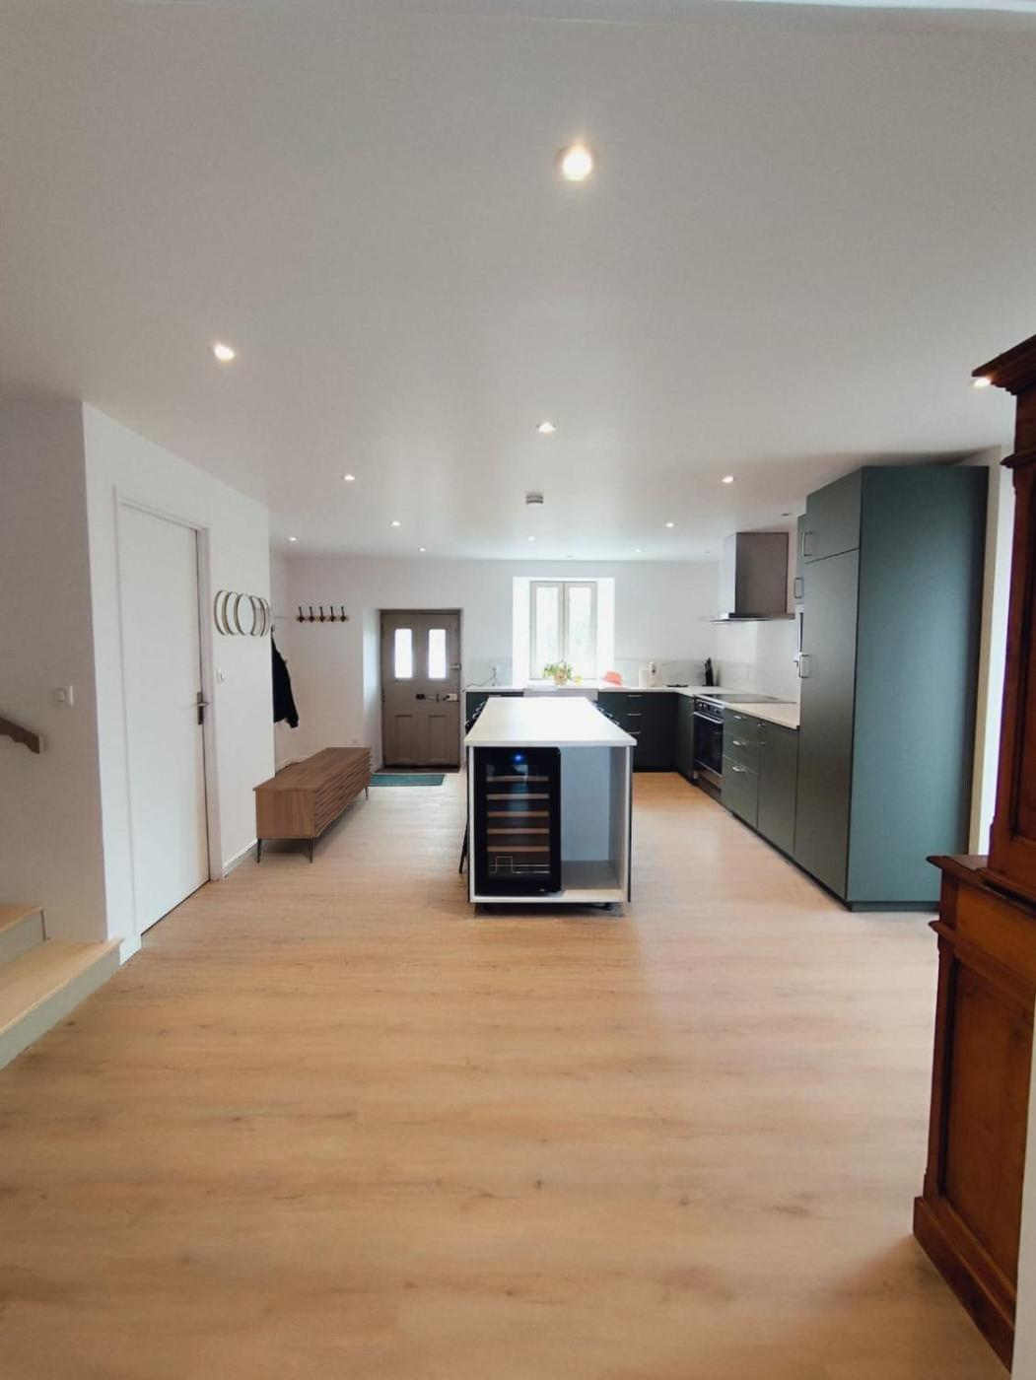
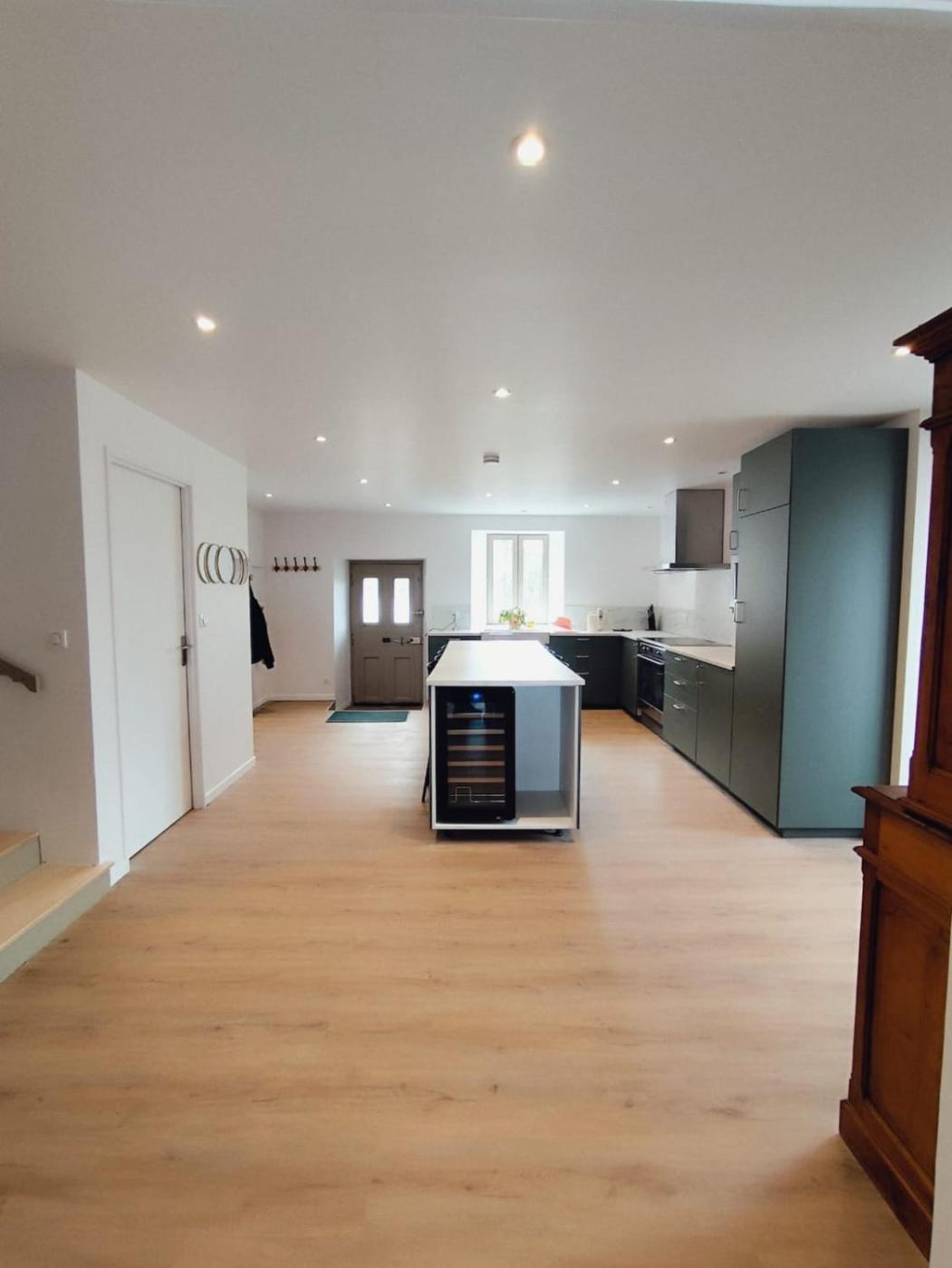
- sideboard (323, 794)
